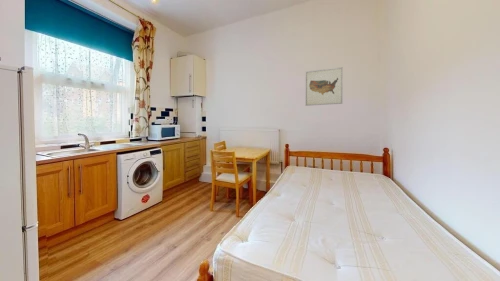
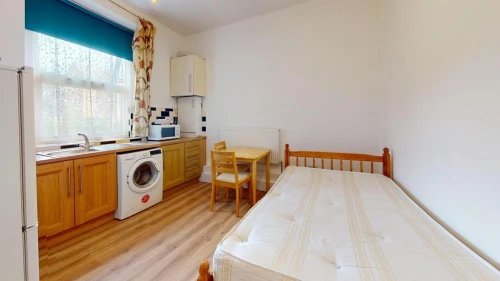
- wall art (323, 87)
